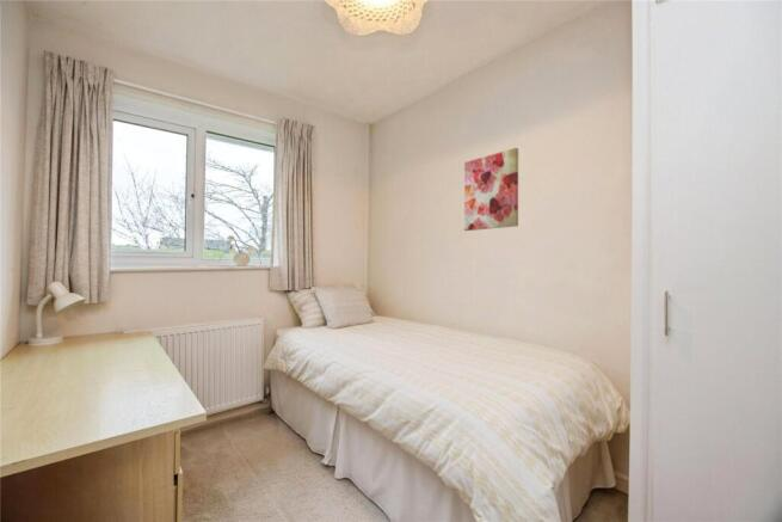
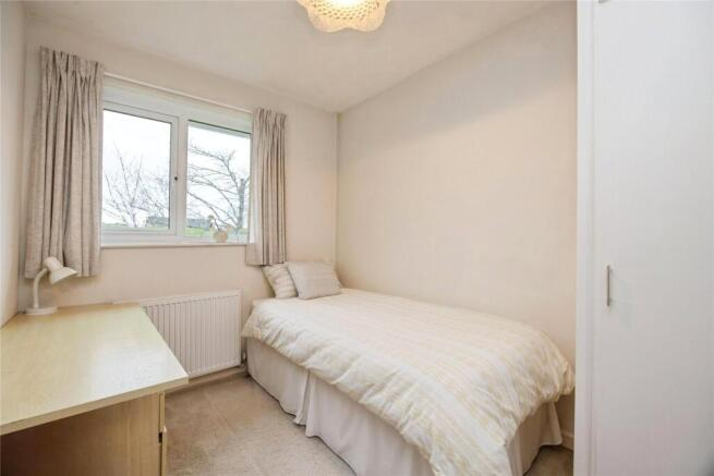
- wall art (489, 191)
